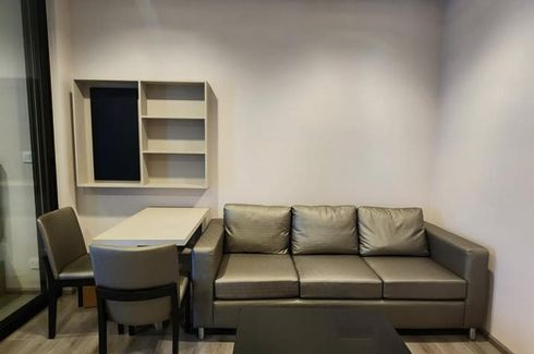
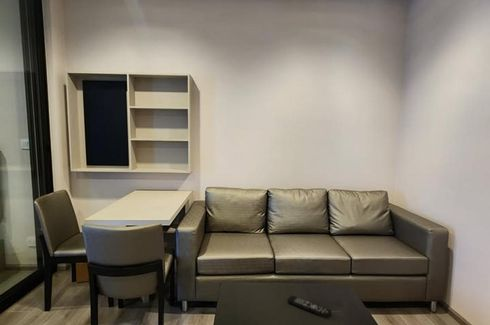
+ remote control (308, 306)
